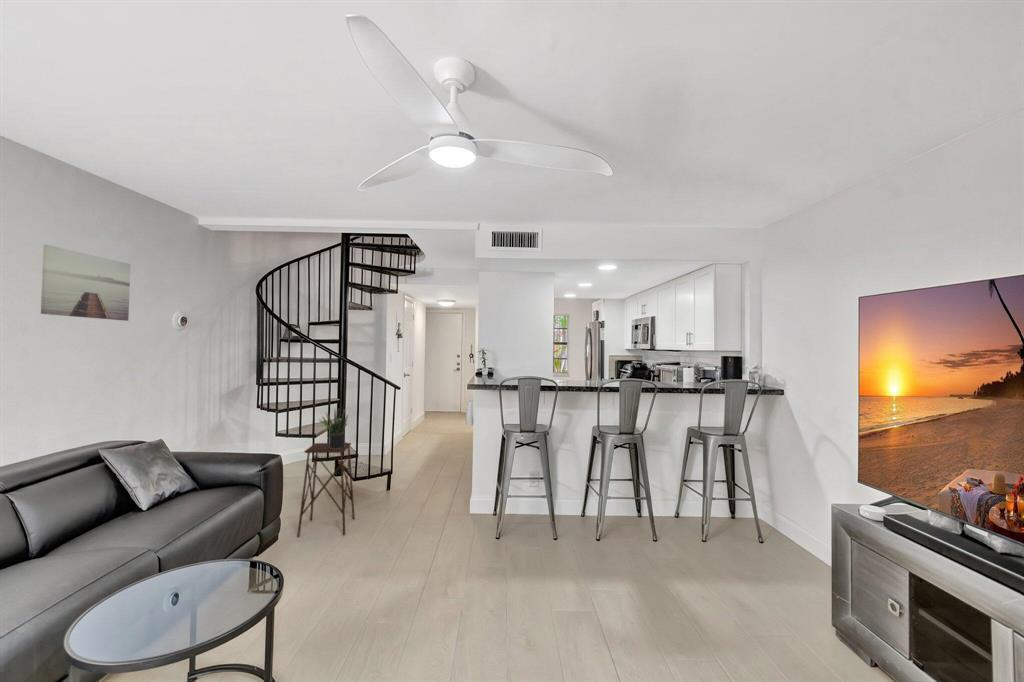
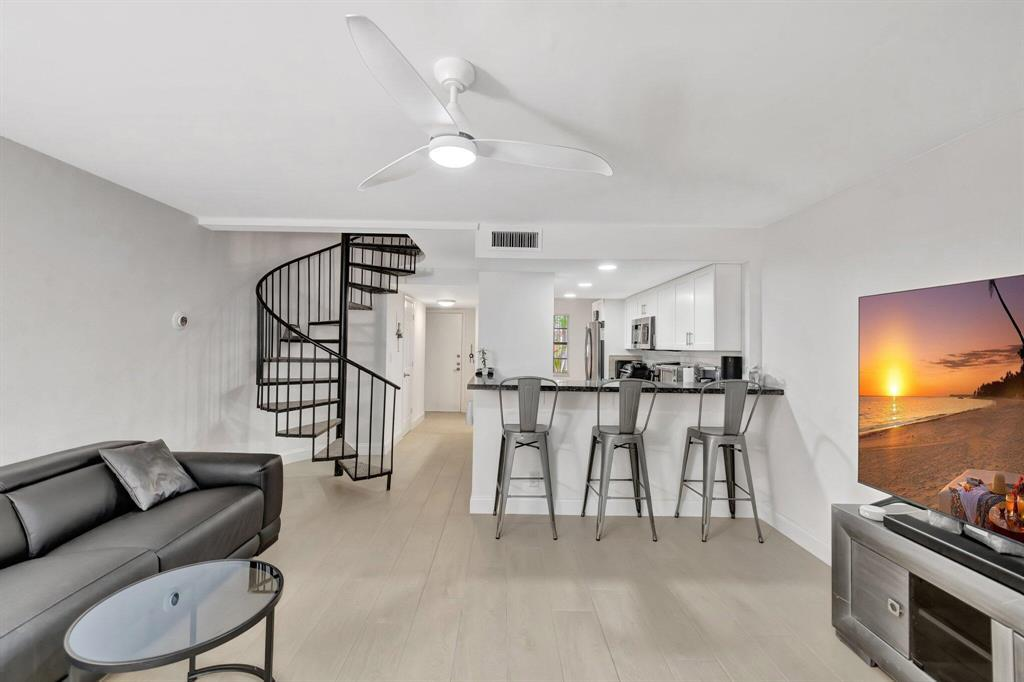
- wall art (90, 286)
- side table (325, 486)
- potted plant (335, 427)
